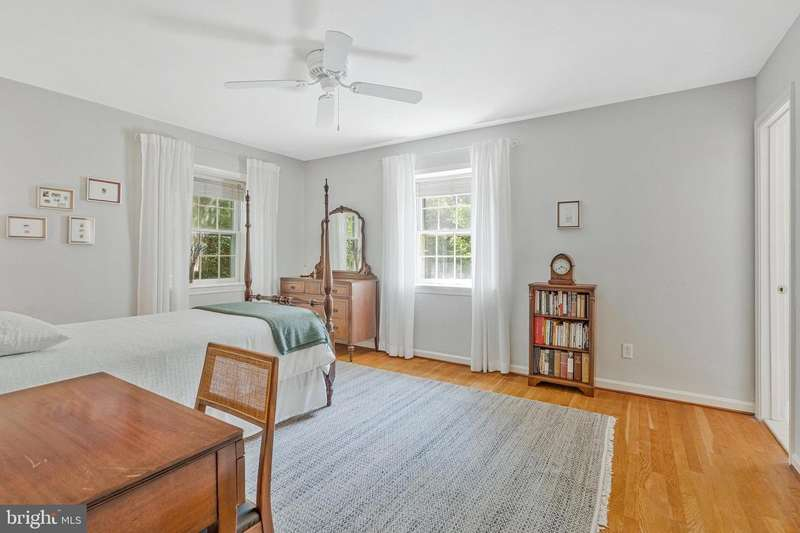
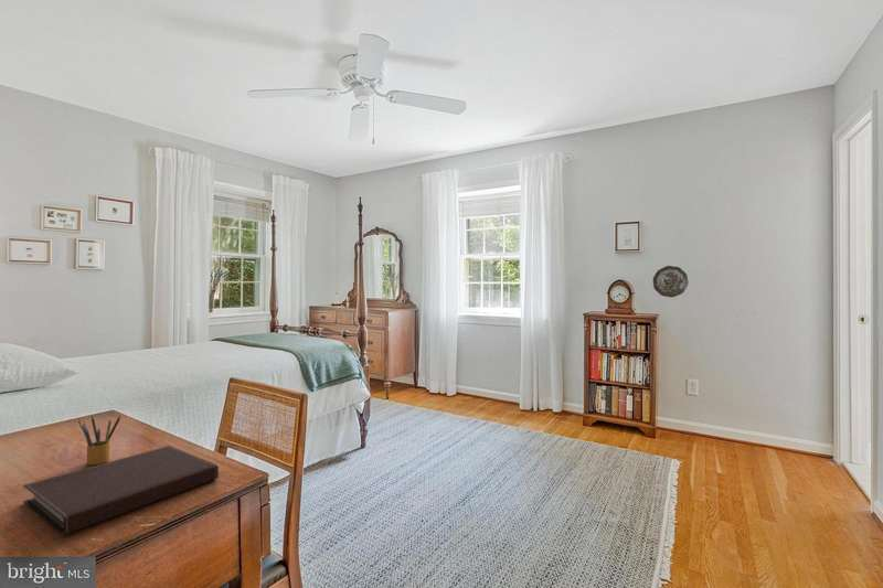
+ decorative plate (670, 281)
+ pencil box (99, 438)
+ notebook (126, 482)
